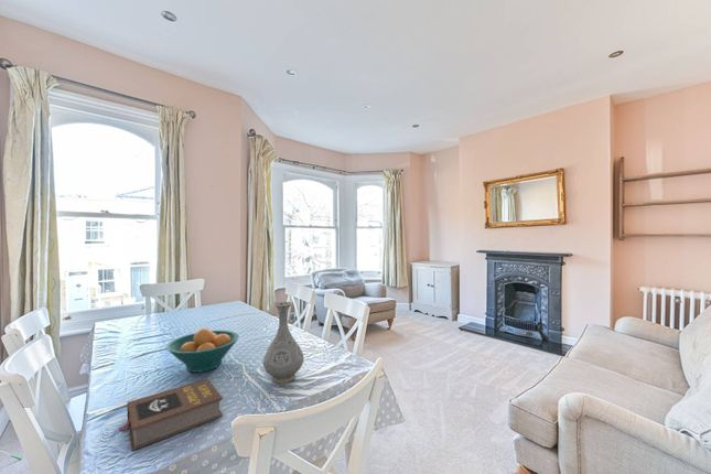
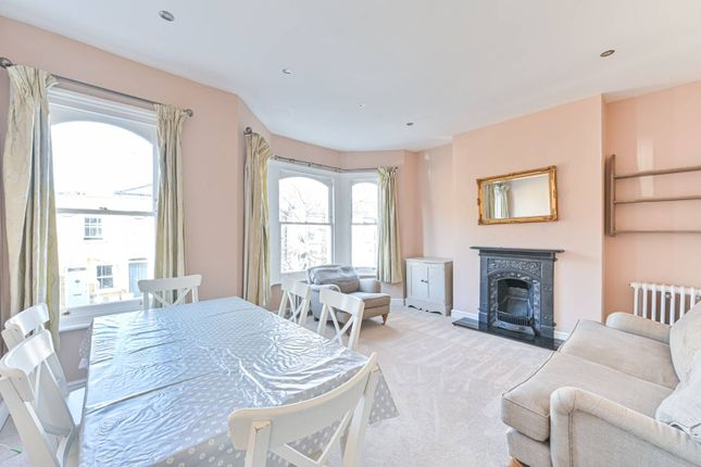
- book (171, 409)
- vase (283, 341)
- fruit bowl (204, 347)
